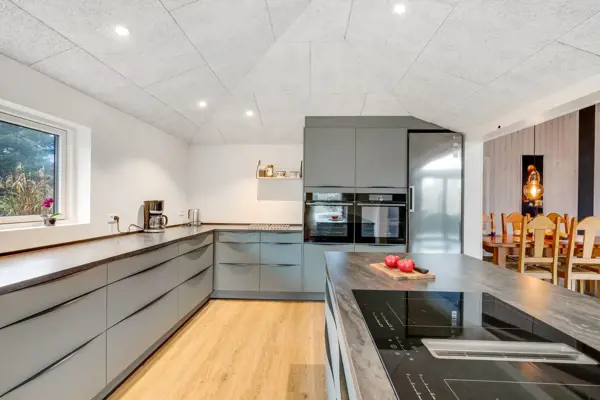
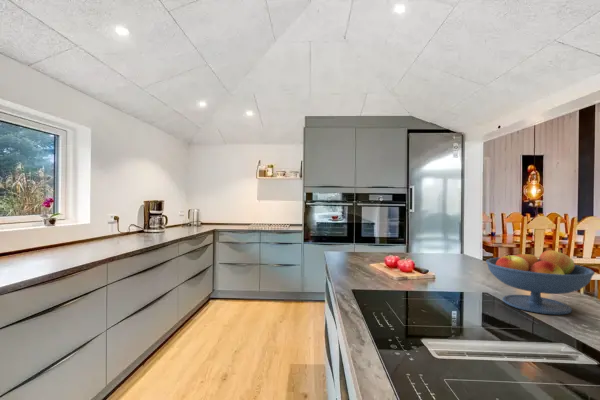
+ fruit bowl (535, 278)
